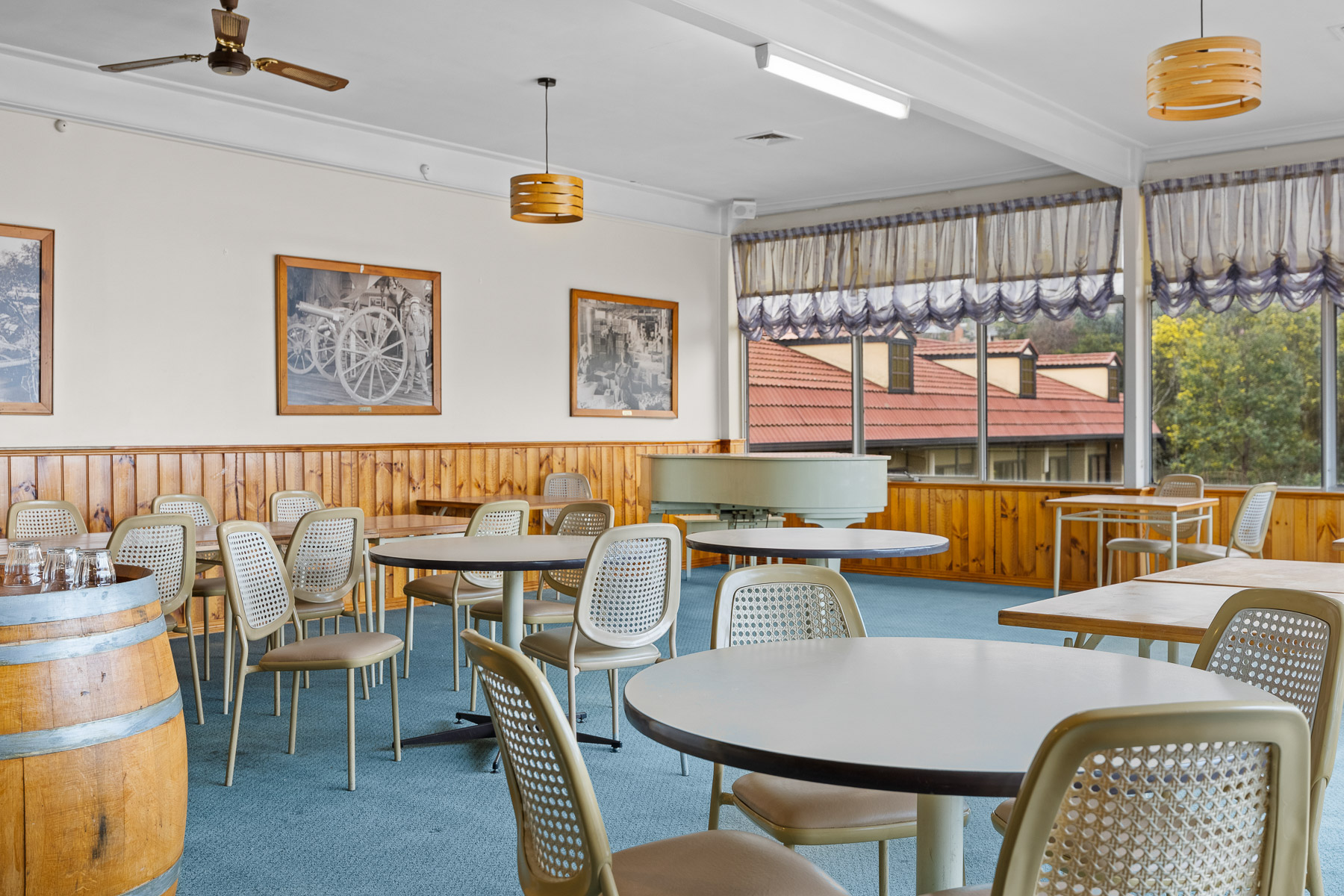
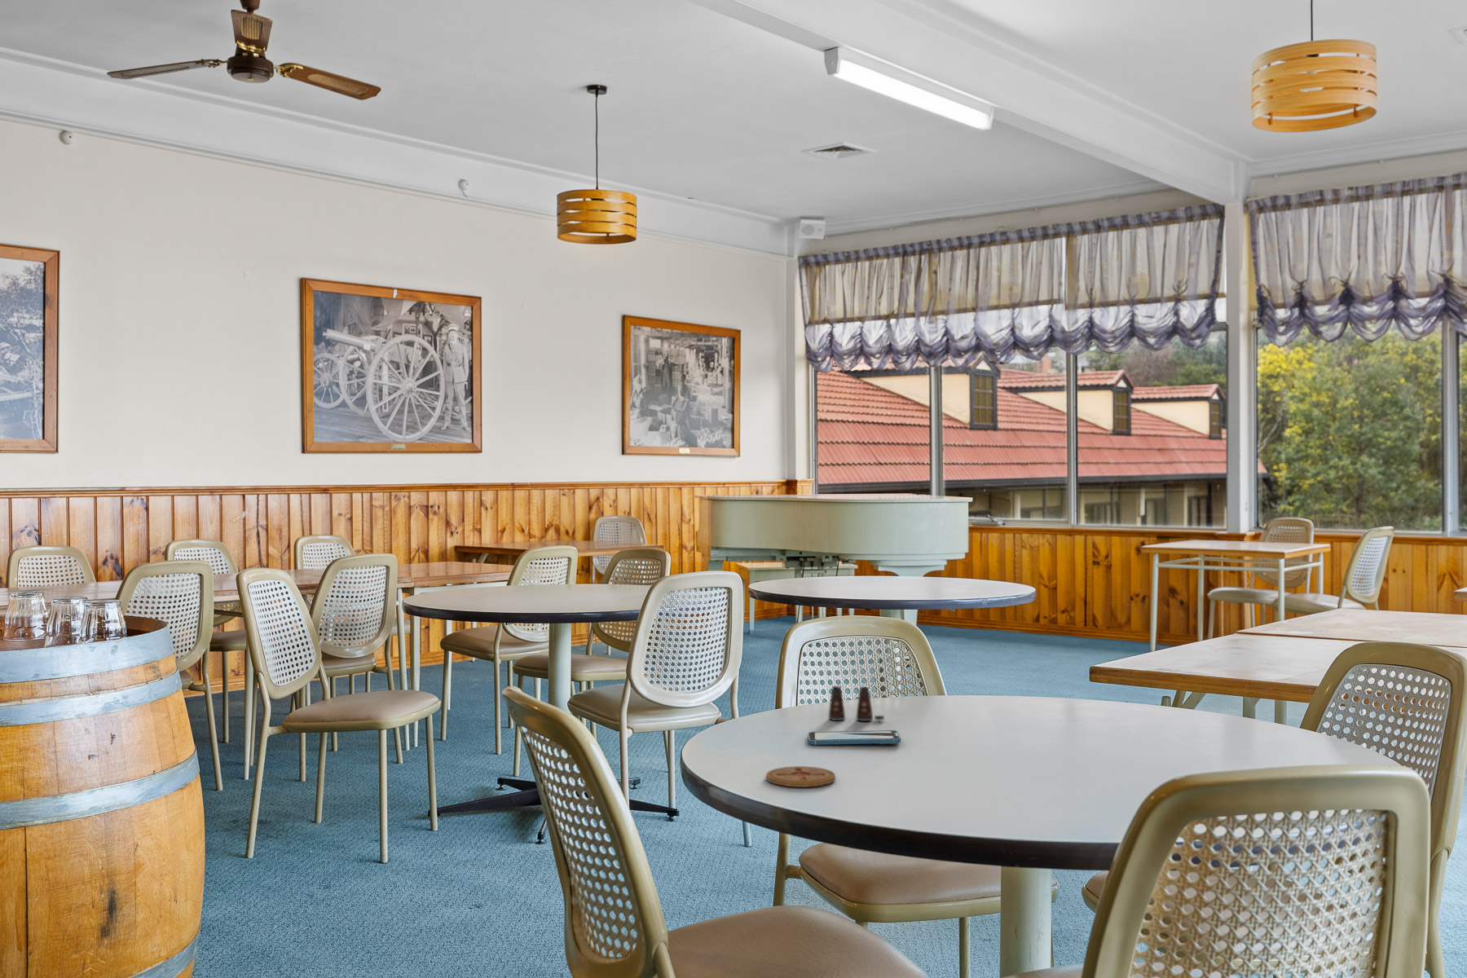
+ smartphone (854, 737)
+ coaster (800, 776)
+ salt shaker (857, 703)
